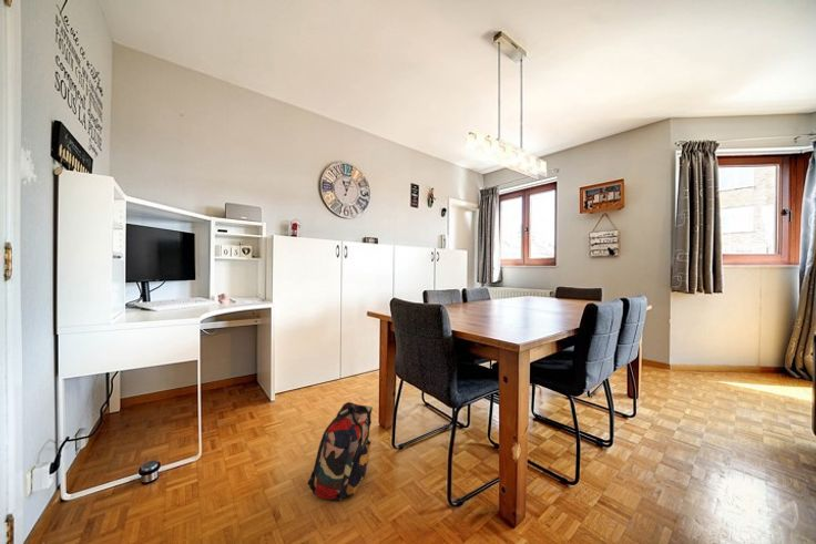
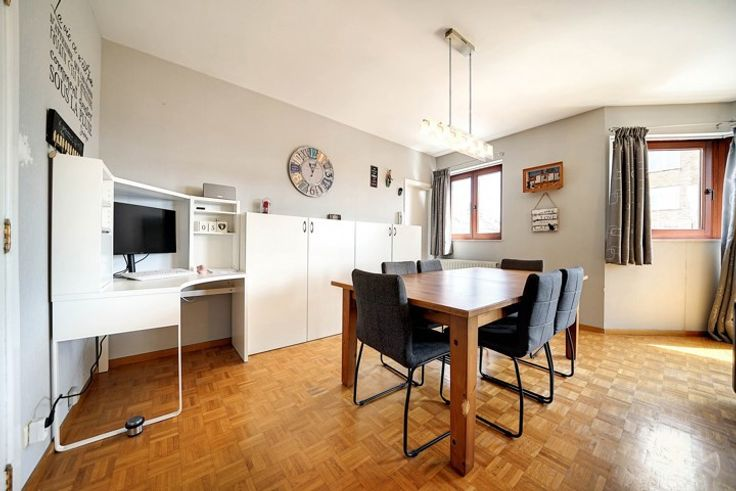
- backpack (341, 443)
